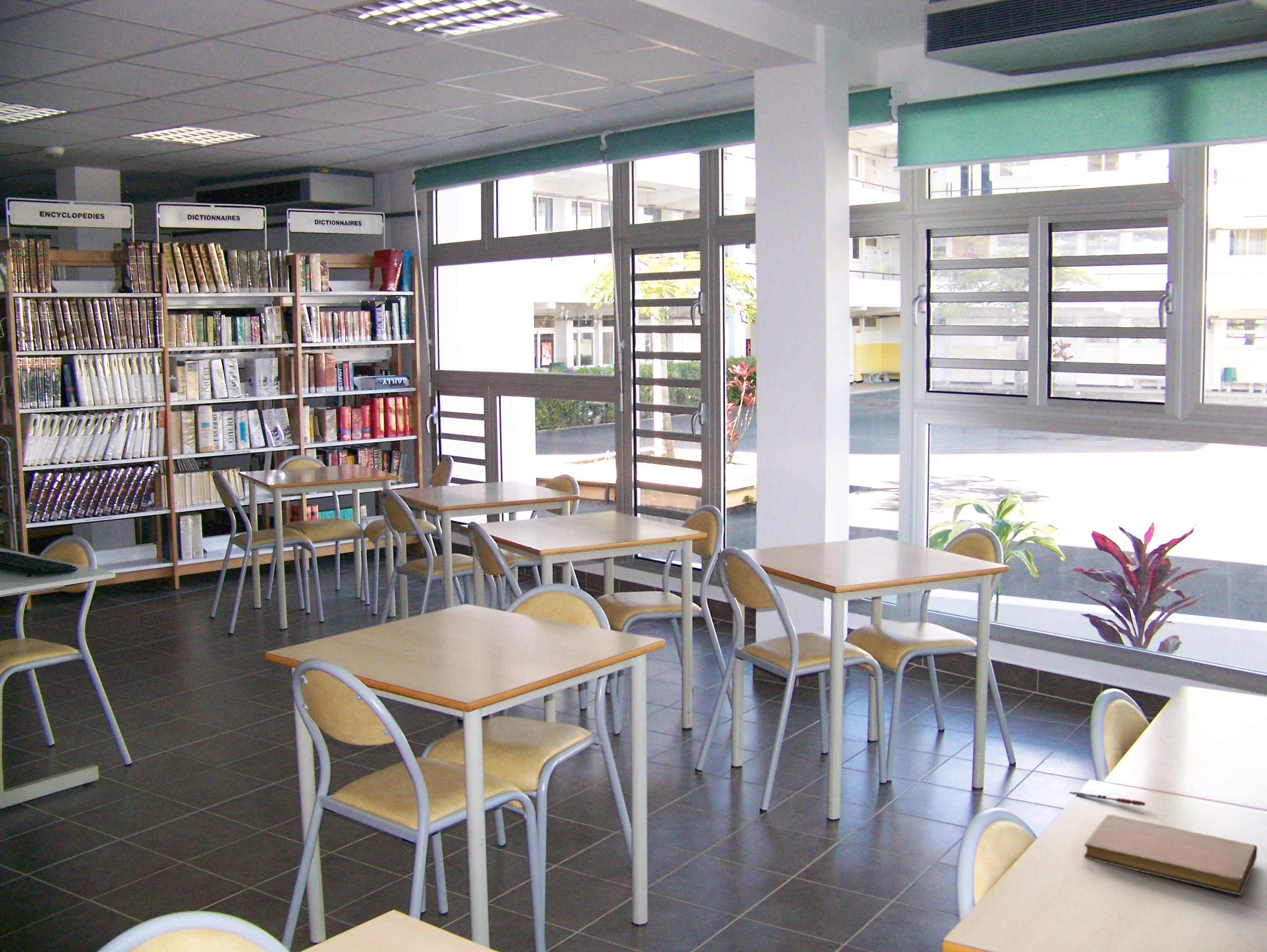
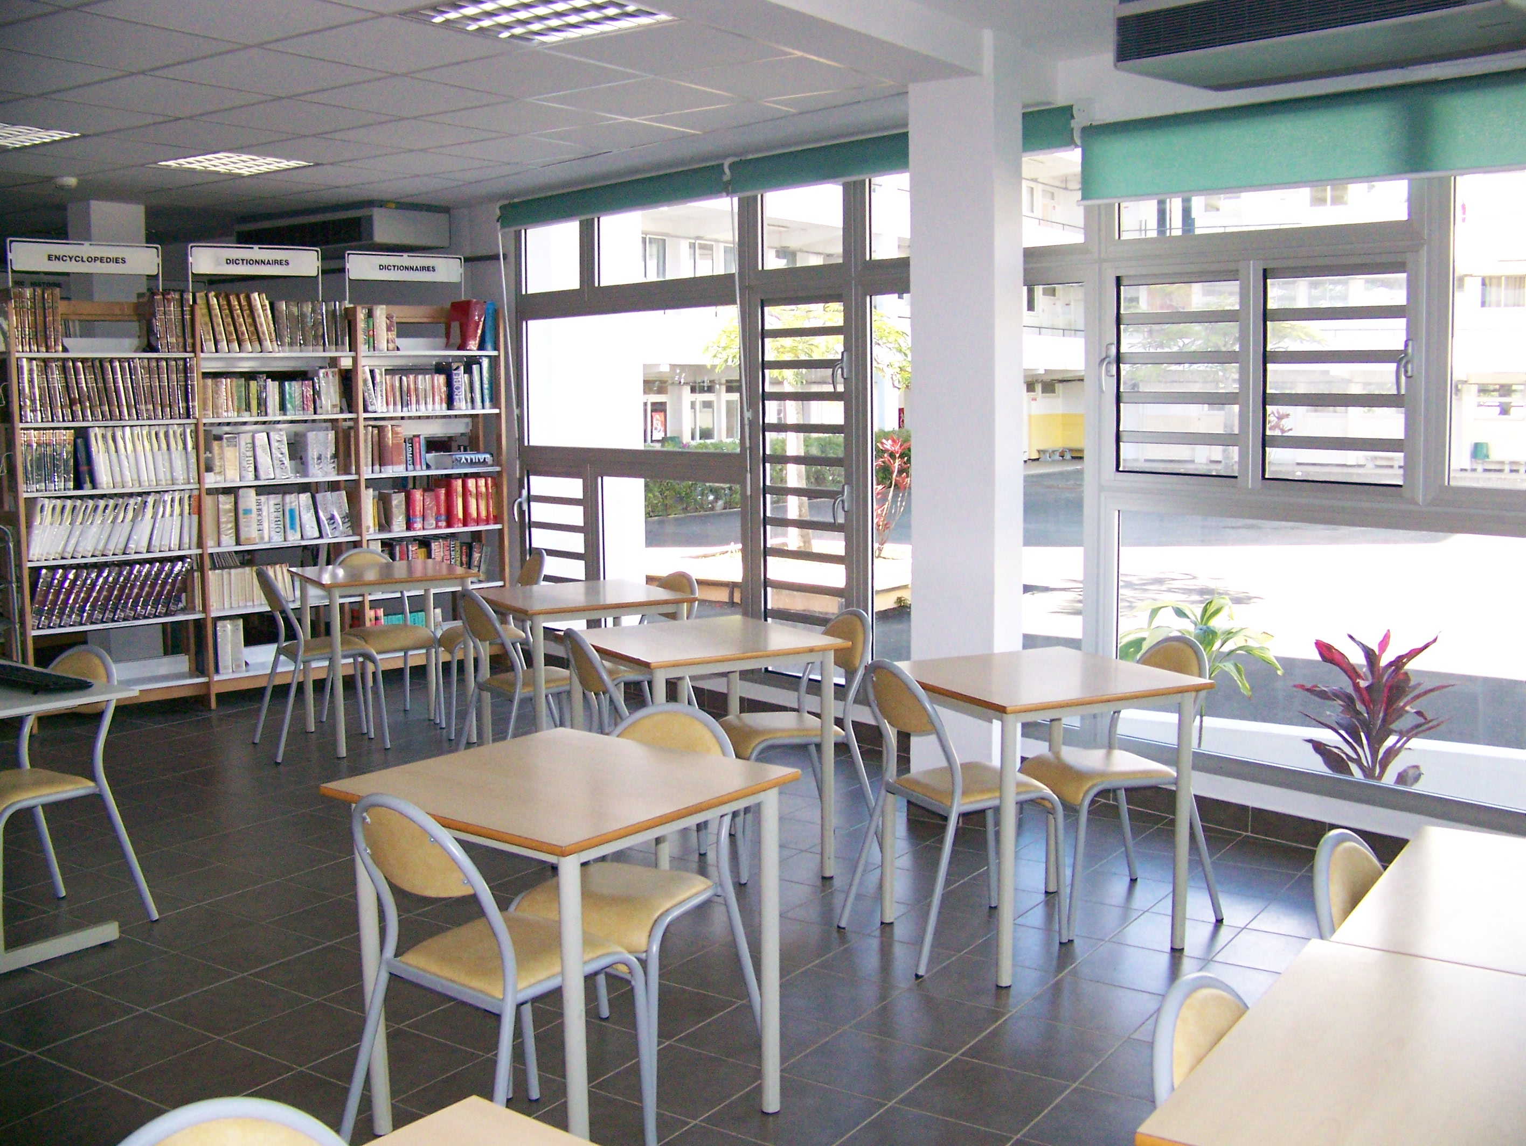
- notebook (1170, 850)
- pen (1106, 797)
